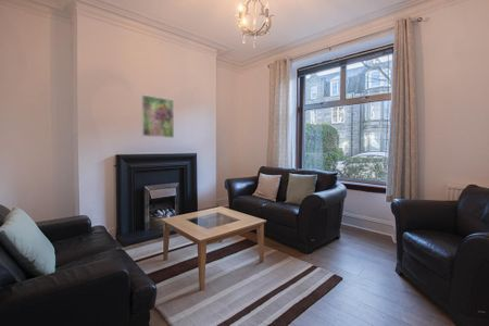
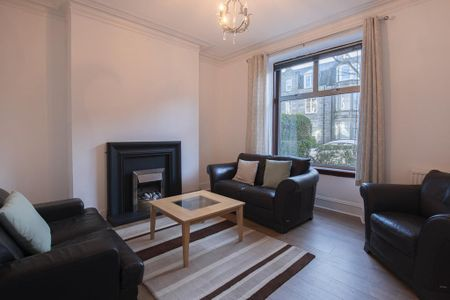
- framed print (158, 117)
